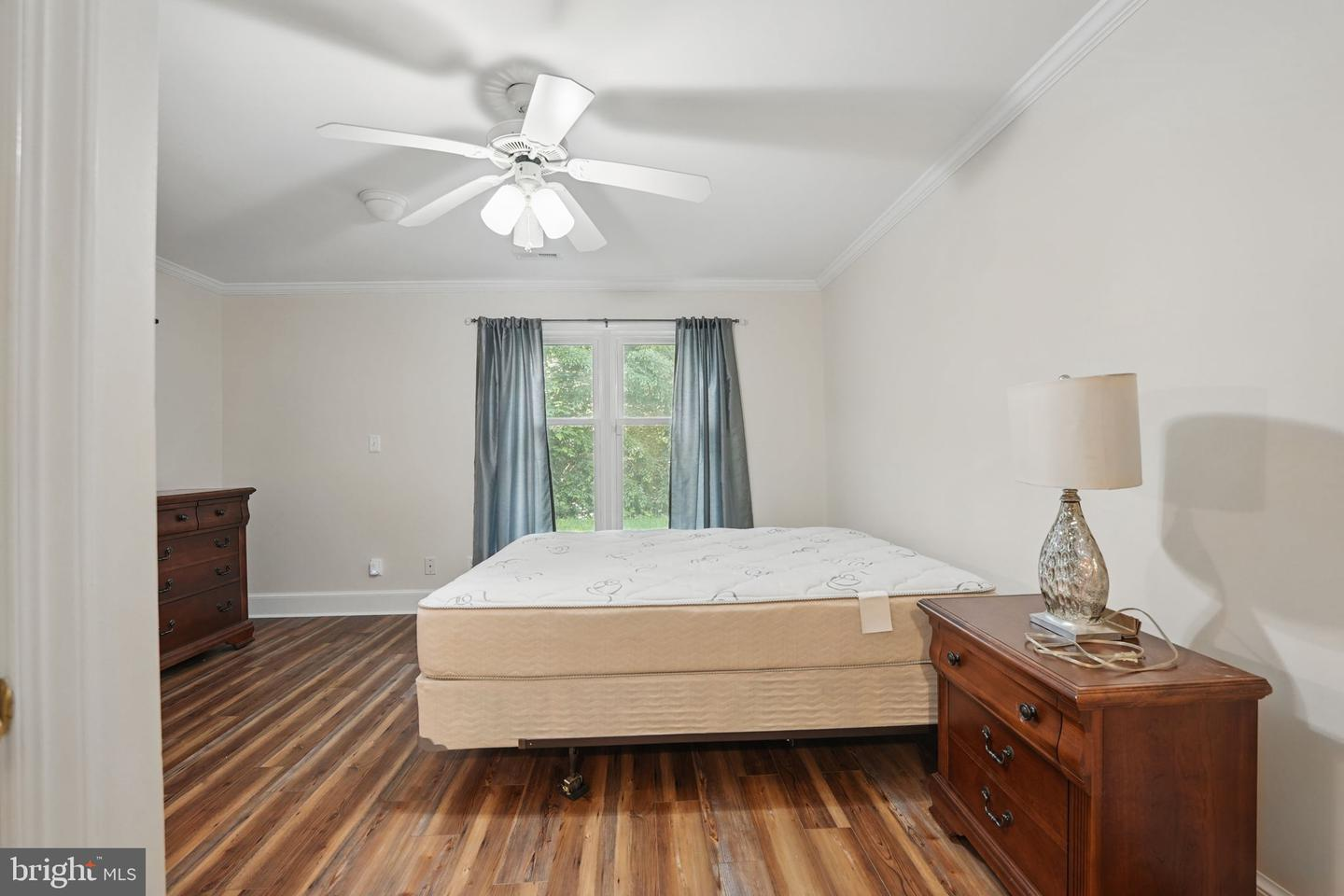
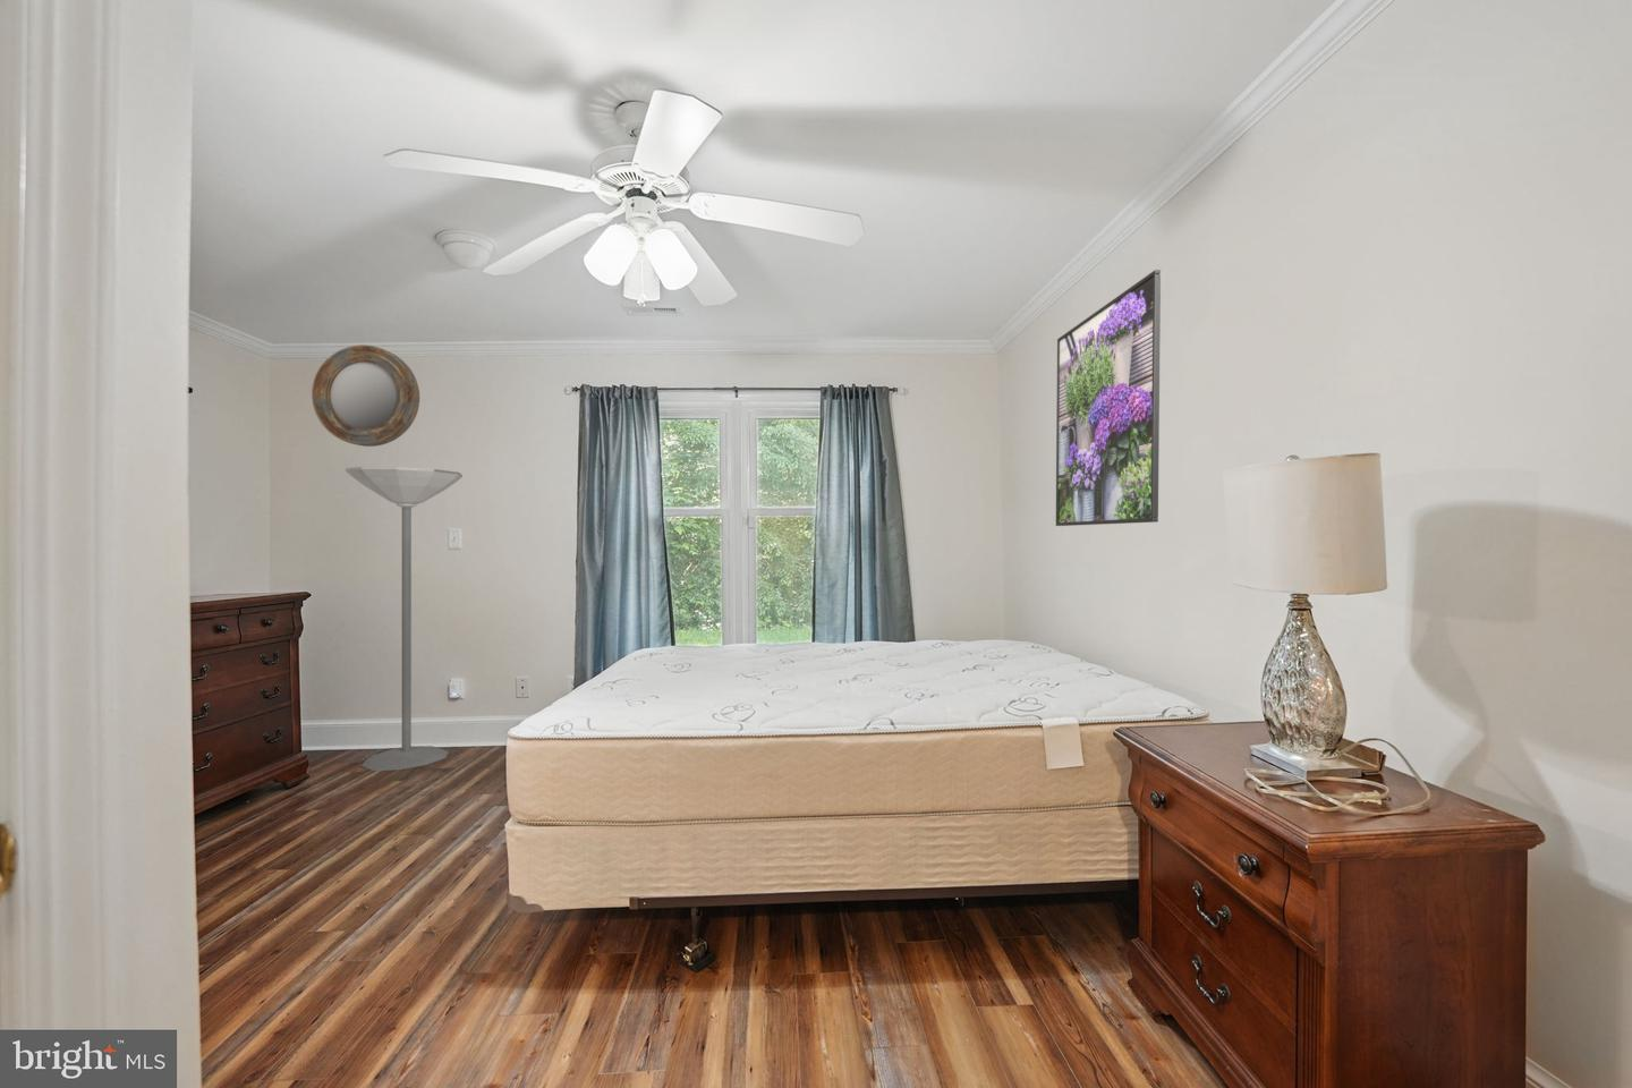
+ floor lamp (406, 616)
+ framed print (1099, 416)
+ home mirror (365, 396)
